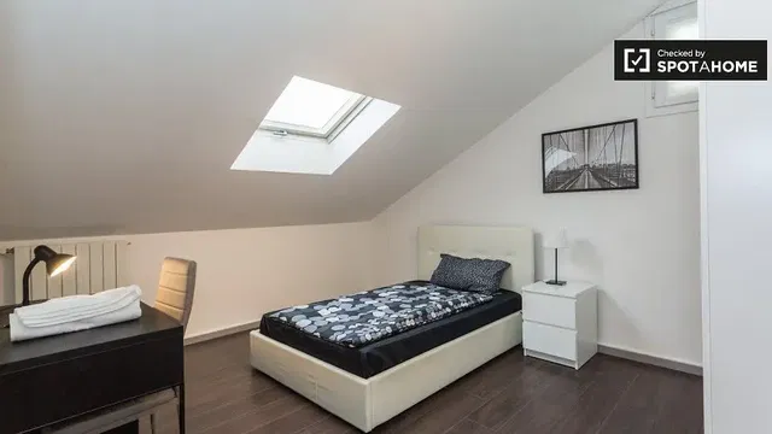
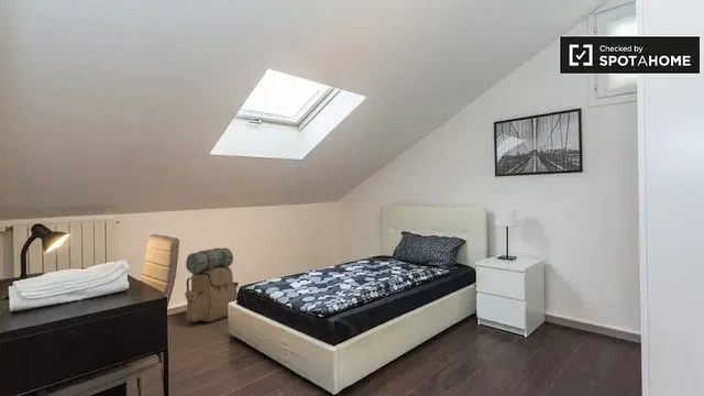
+ backpack (211, 280)
